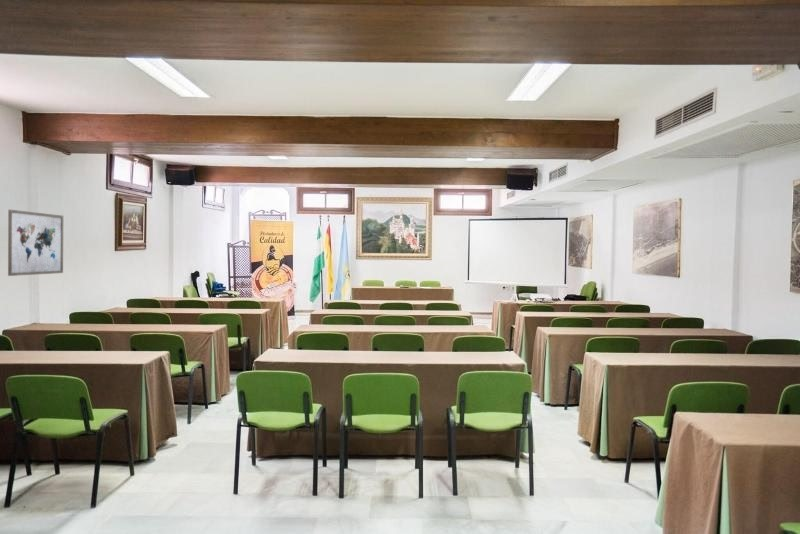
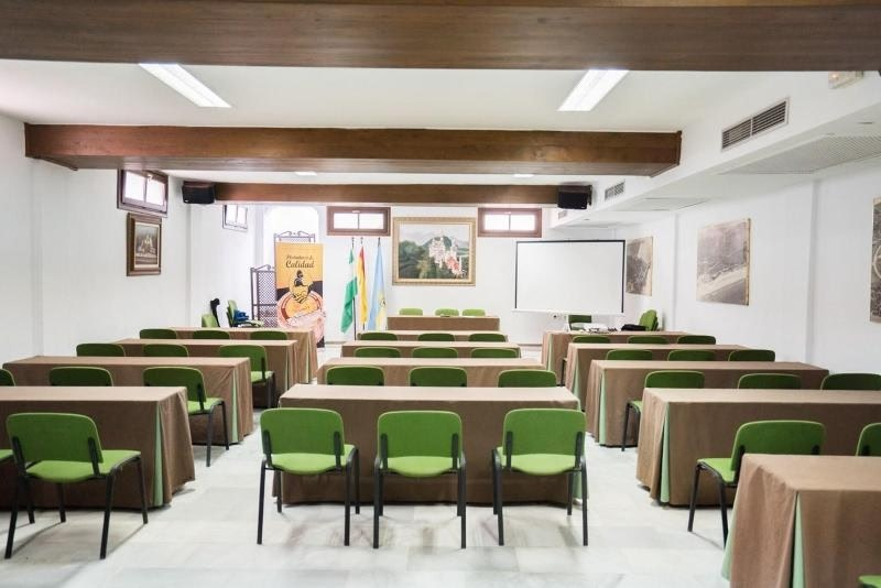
- wall art (37, 243)
